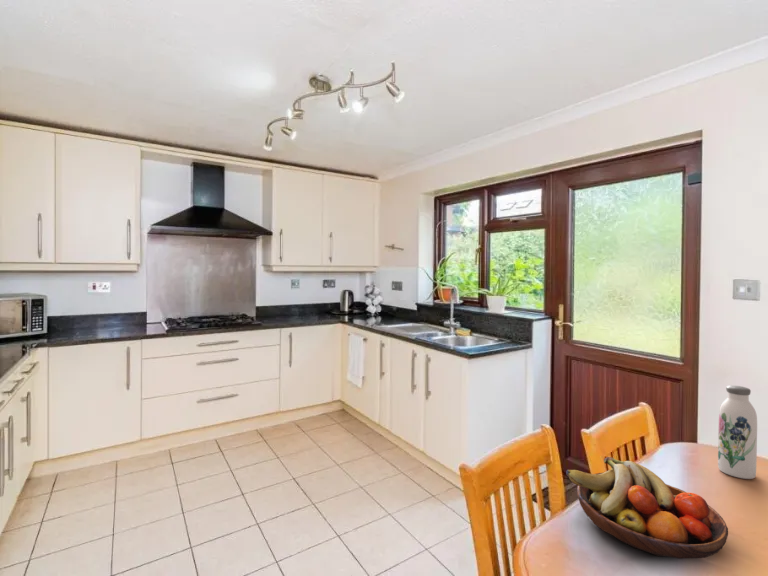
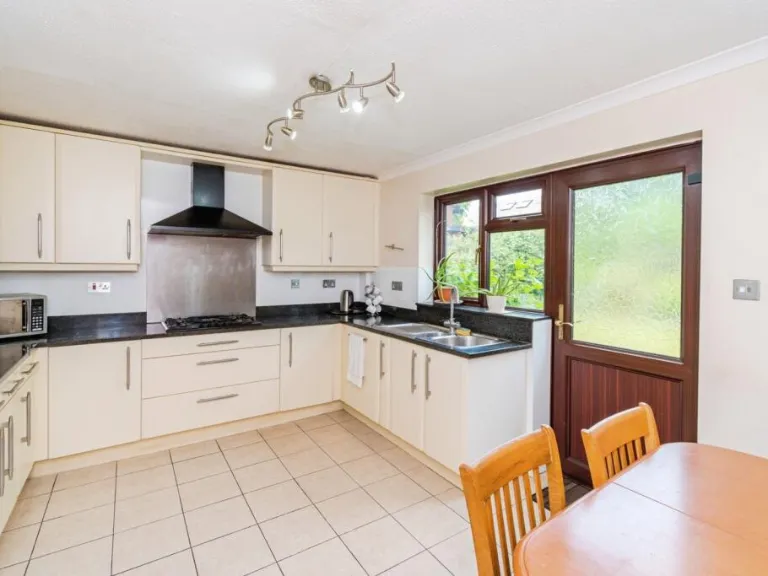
- water bottle (737, 429)
- fruit bowl (645, 498)
